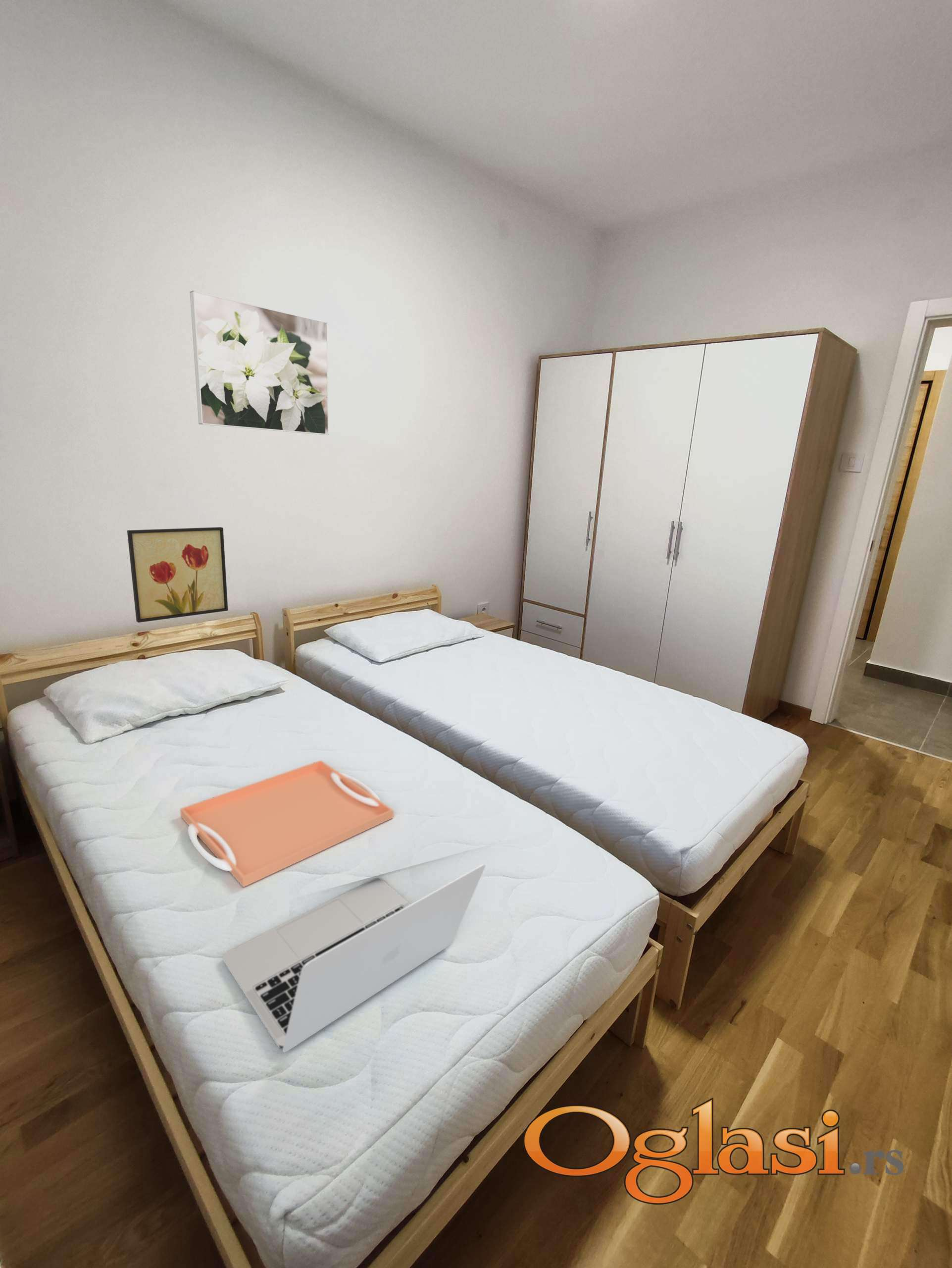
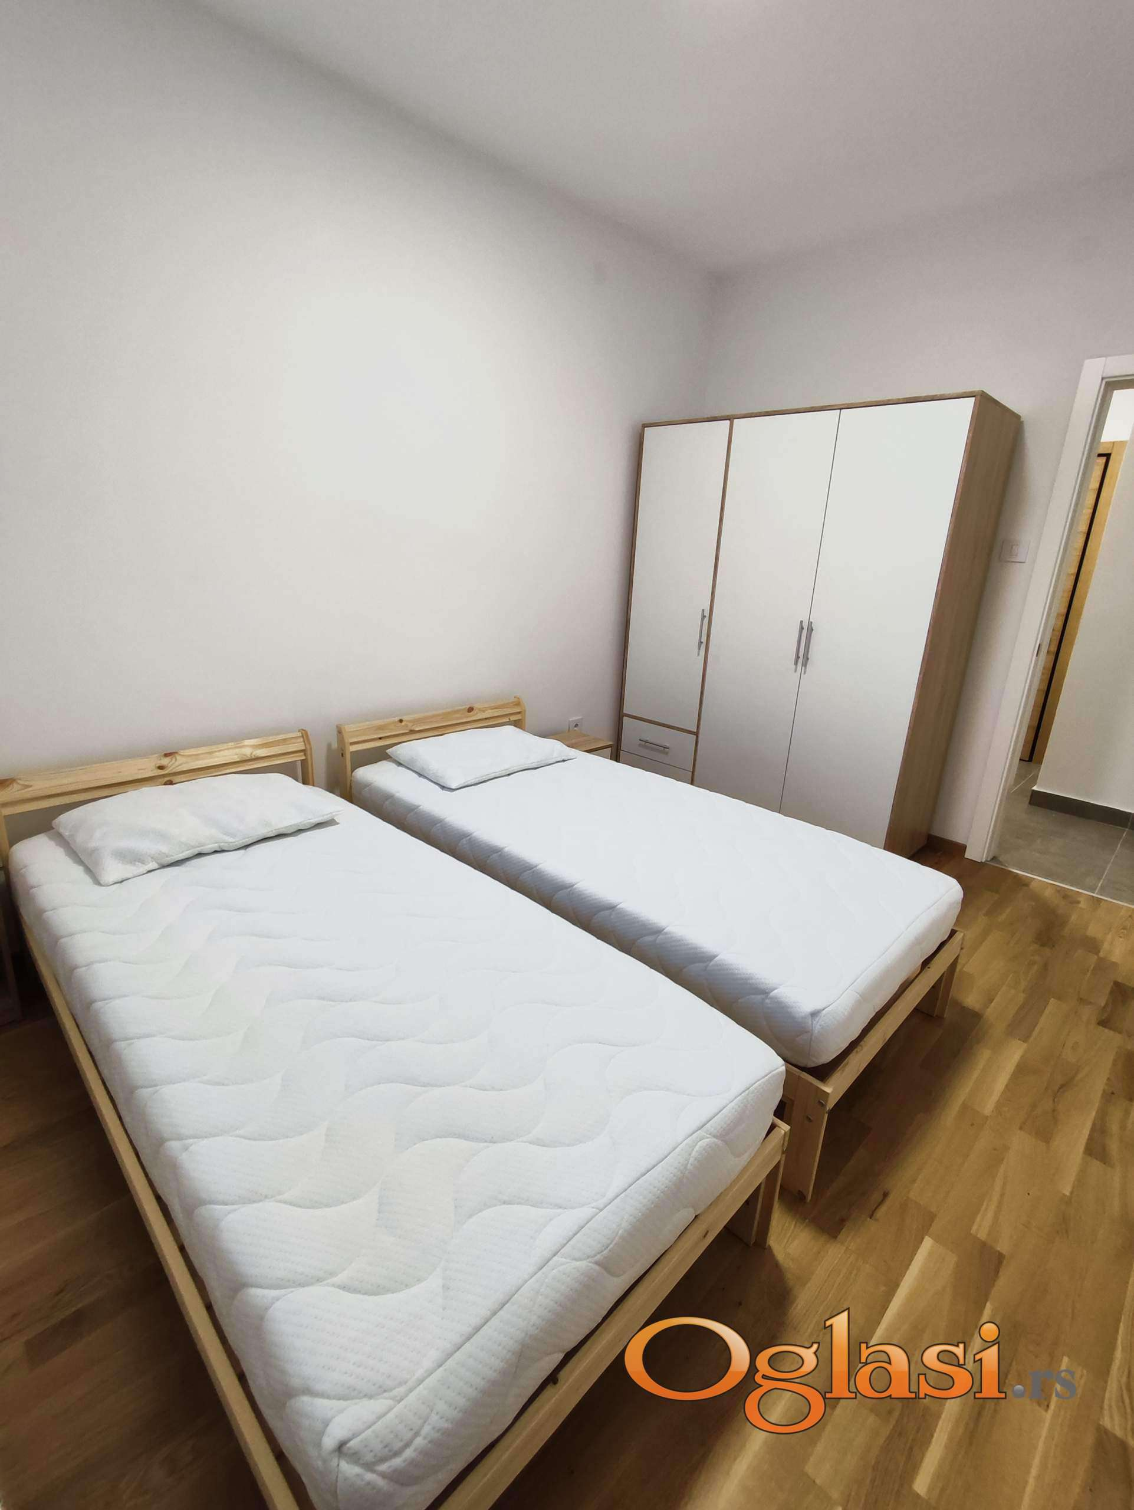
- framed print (266, 370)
- wall art (180, 573)
- laptop (350, 912)
- serving tray (288, 813)
